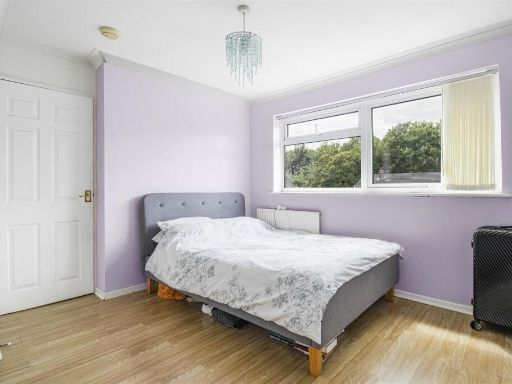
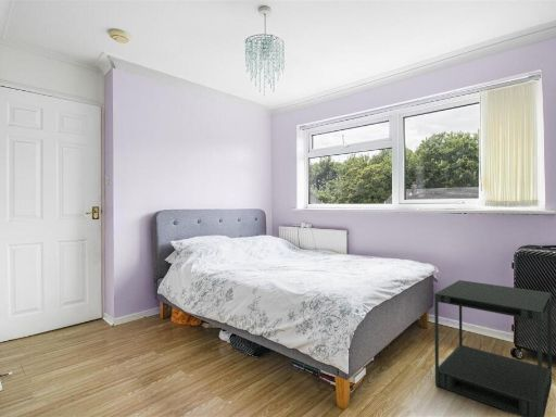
+ side table (489, 352)
